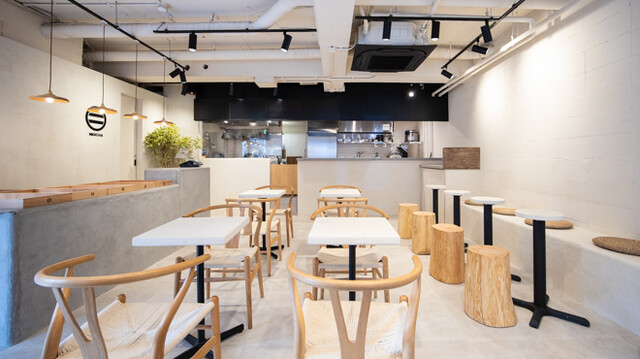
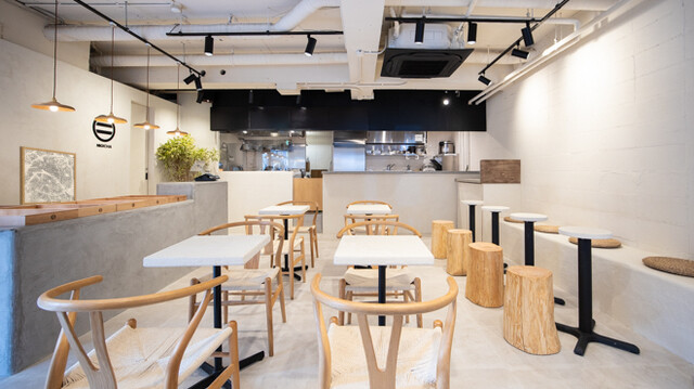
+ wall art (50, 177)
